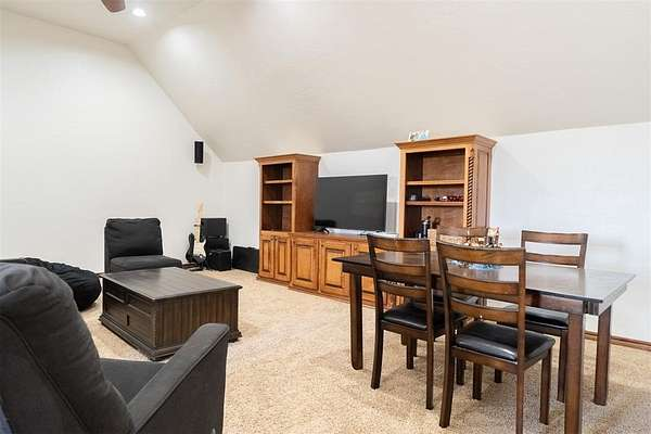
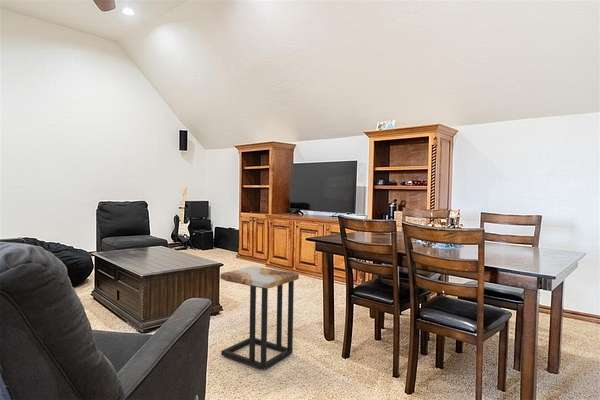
+ side table (261, 314)
